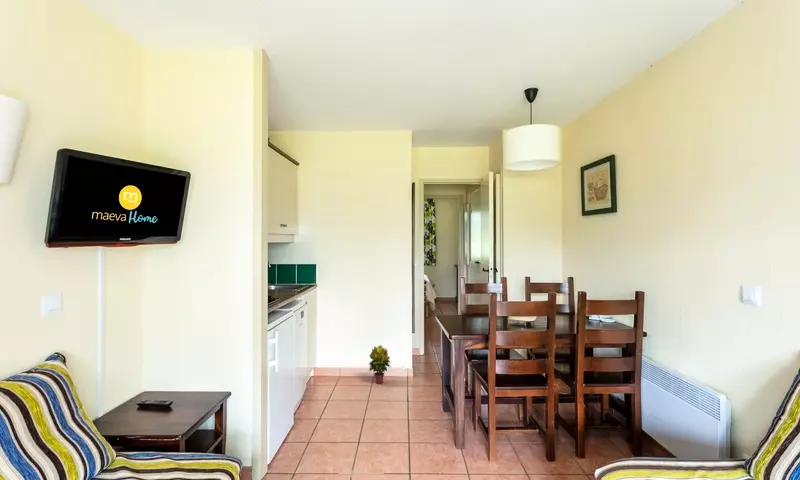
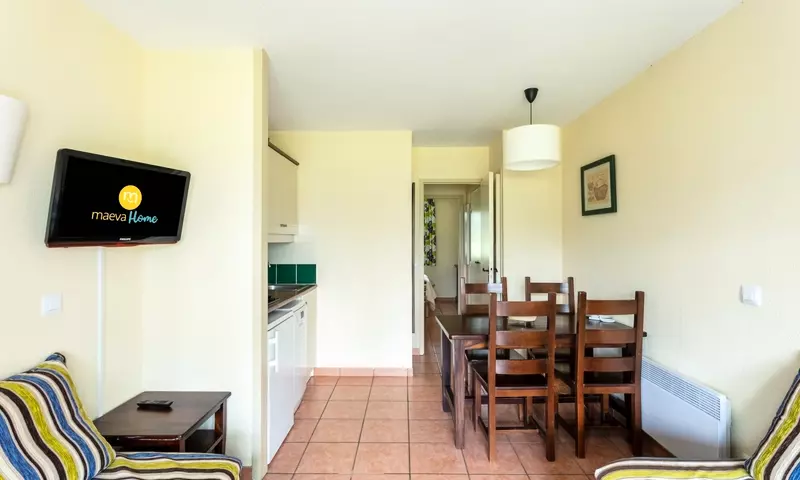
- potted plant (379, 364)
